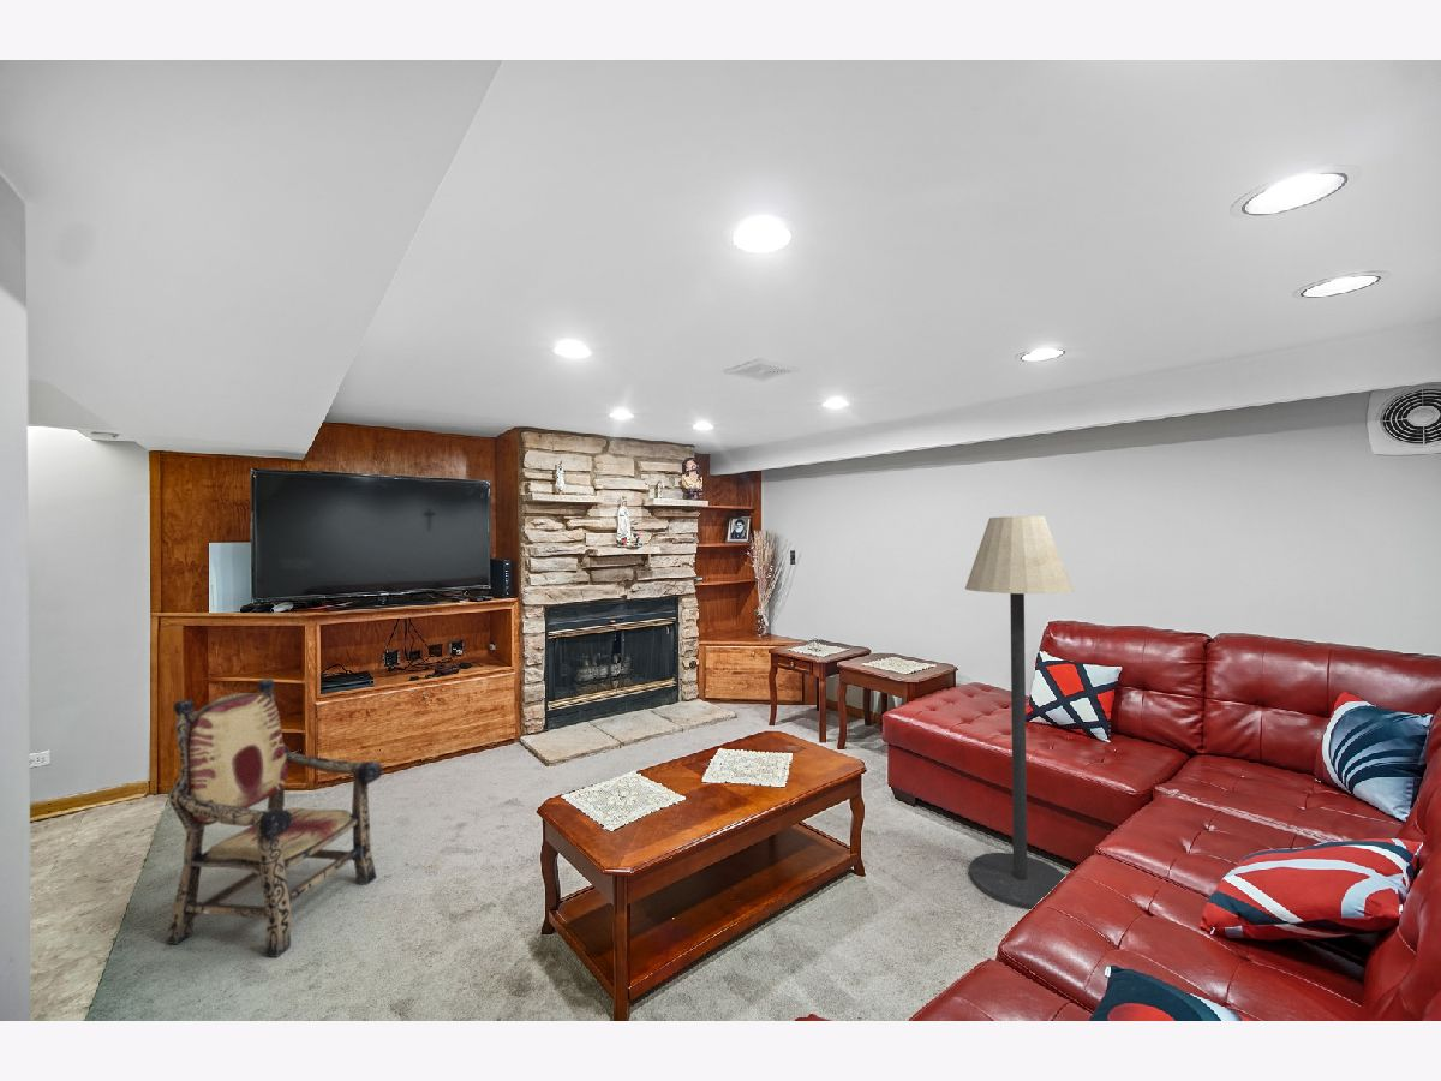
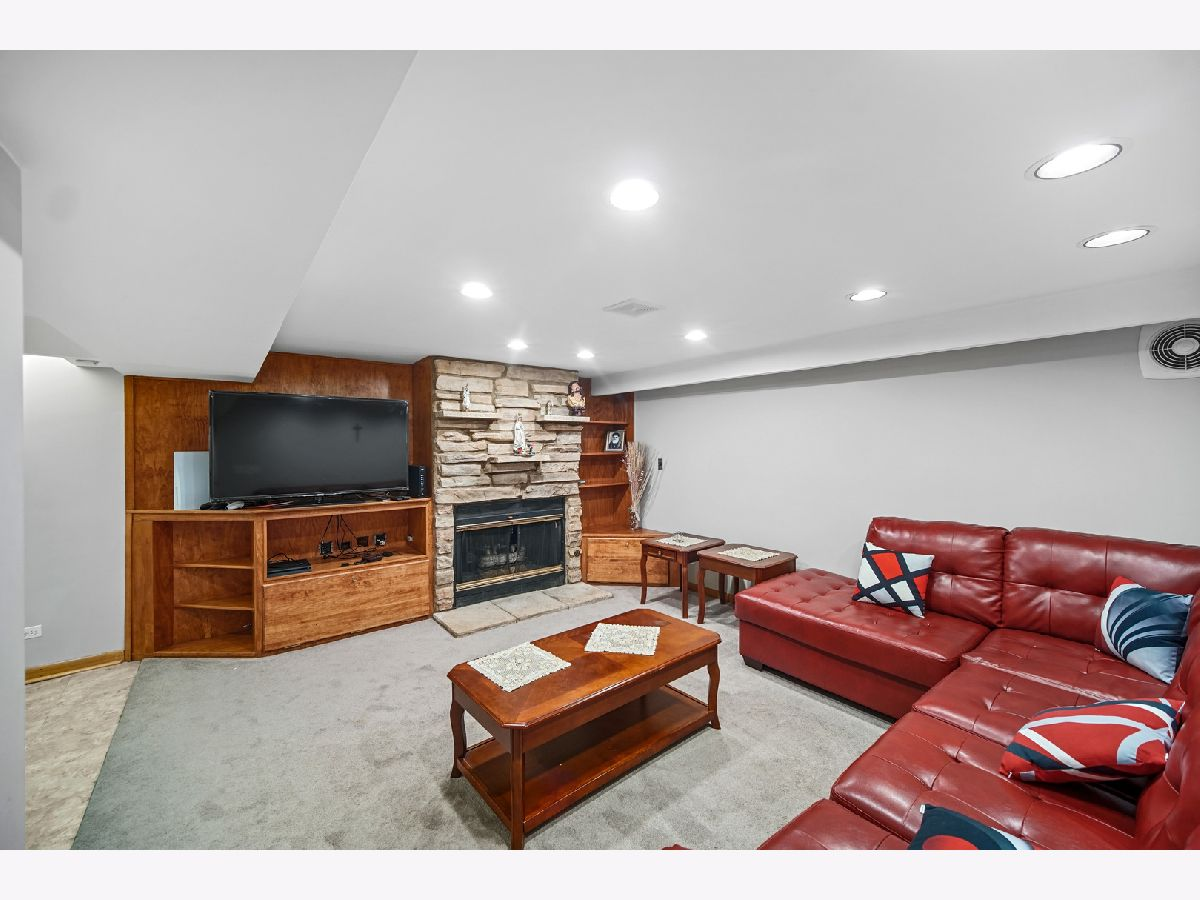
- floor lamp (1018, 699)
- armchair (277, 799)
